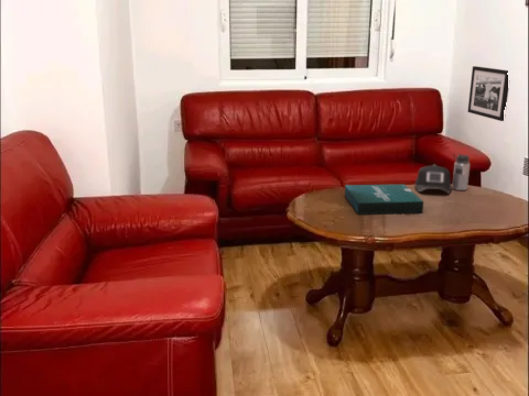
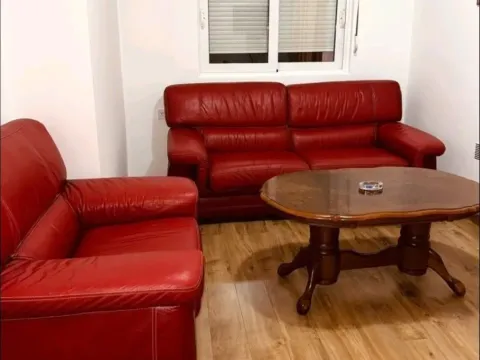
- picture frame (487, 92)
- water bottle (438, 172)
- pizza box (381, 198)
